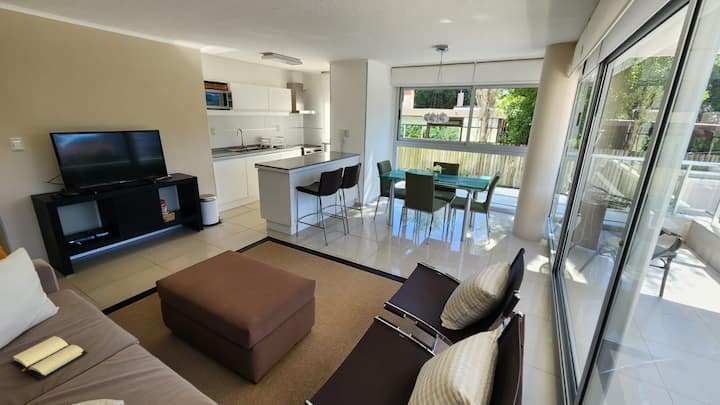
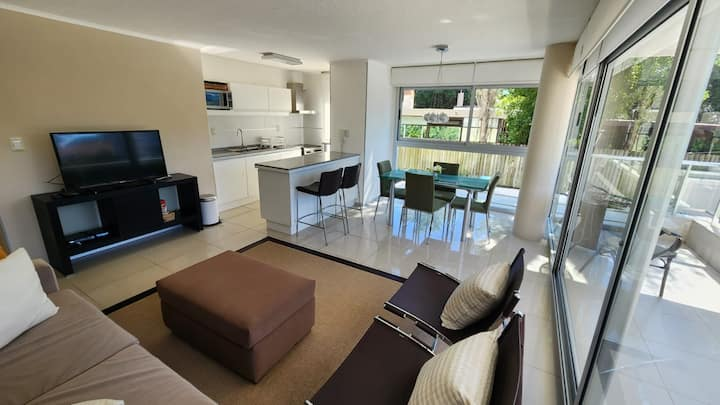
- book (47, 355)
